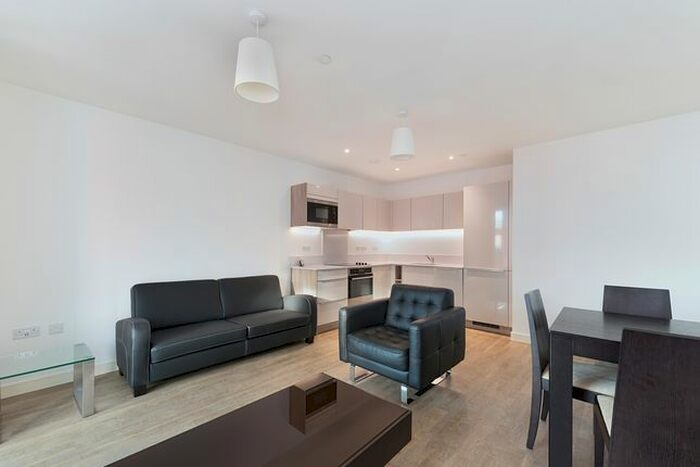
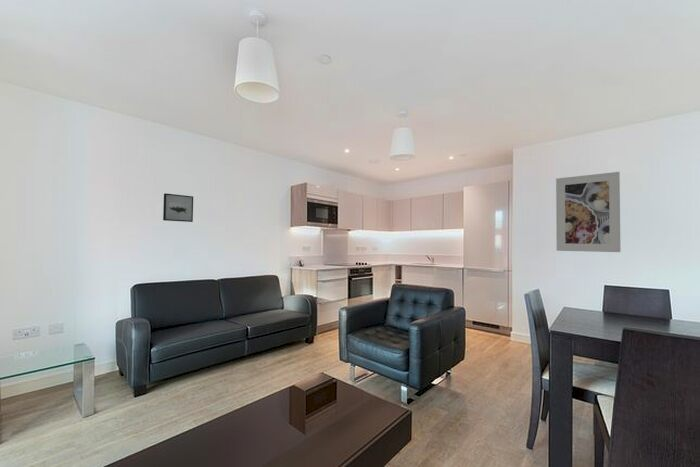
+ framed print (586, 213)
+ wall art (178, 208)
